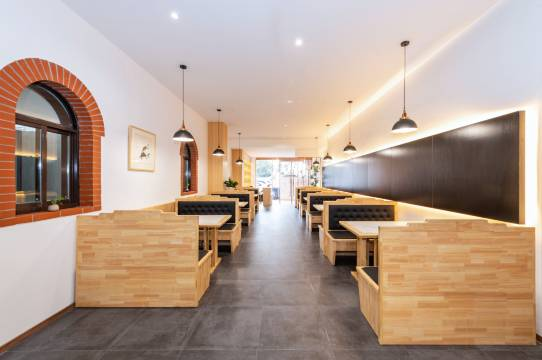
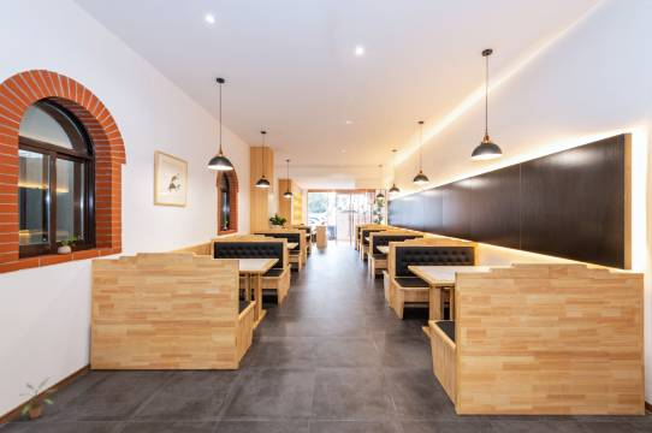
+ potted plant (30, 398)
